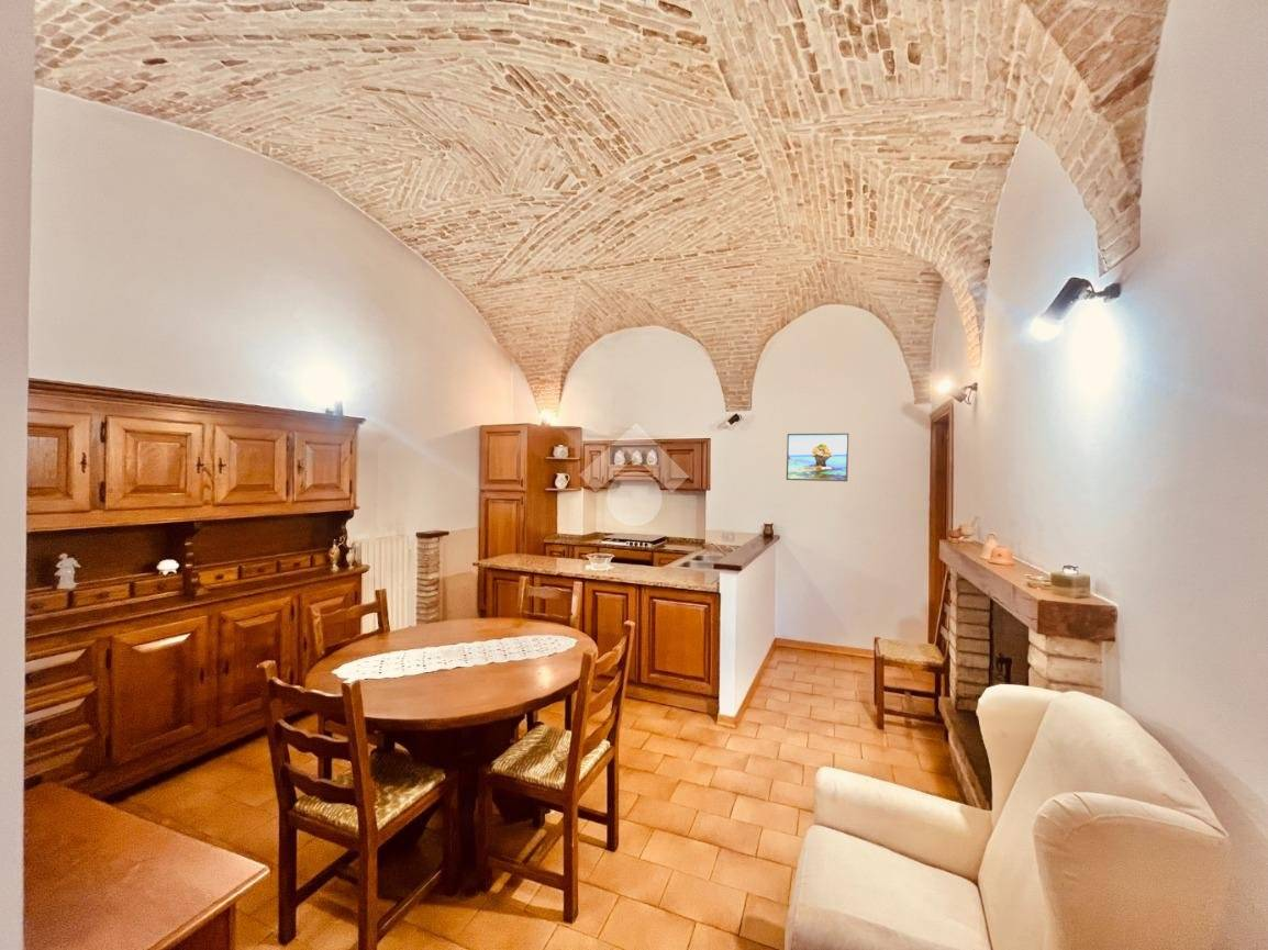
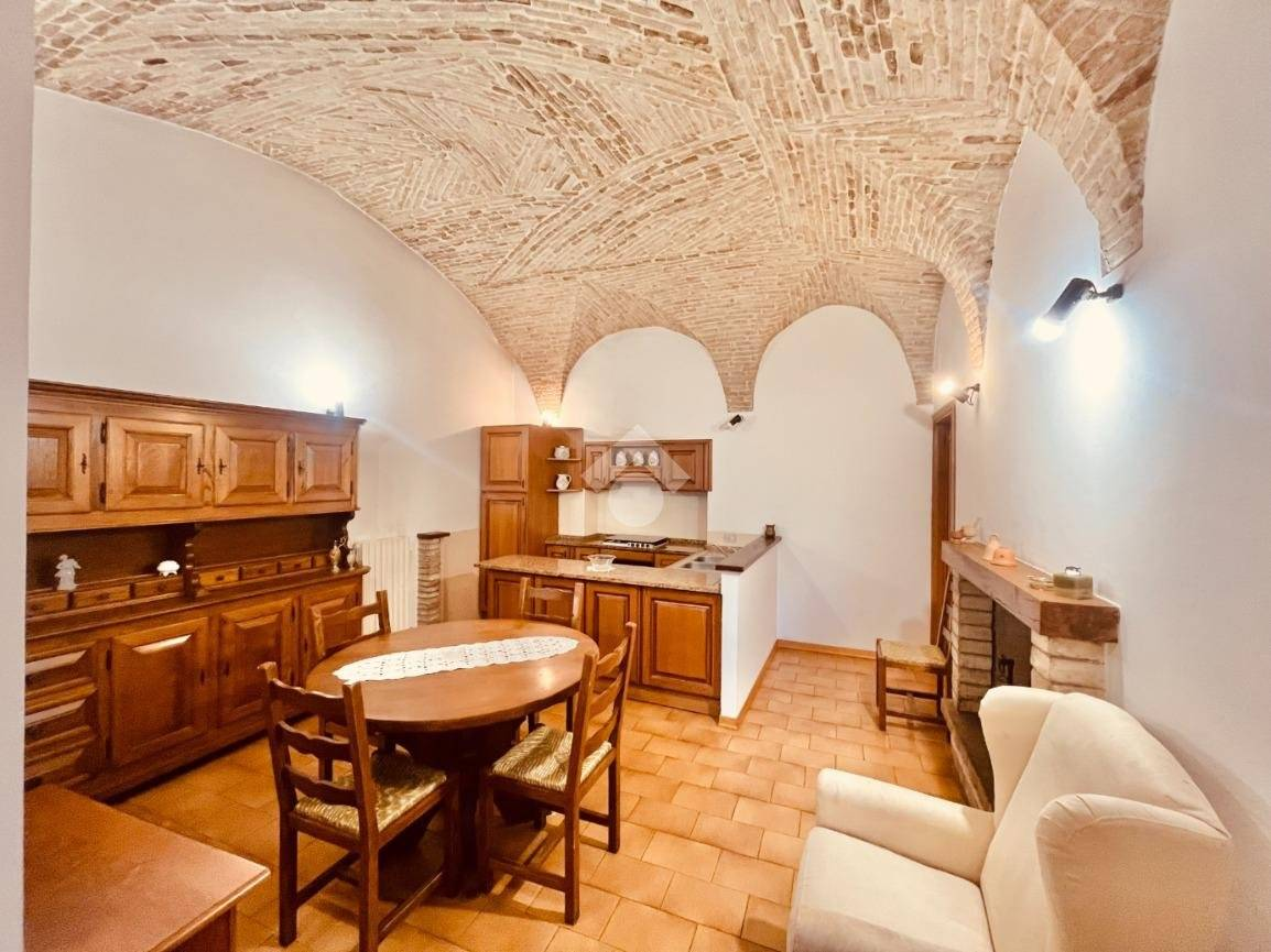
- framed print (816, 457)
